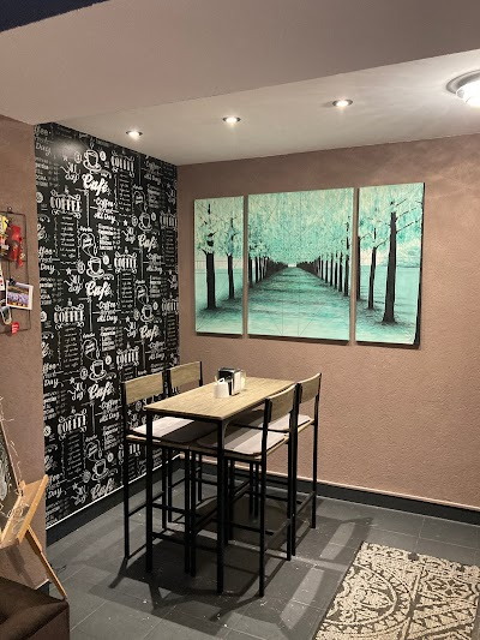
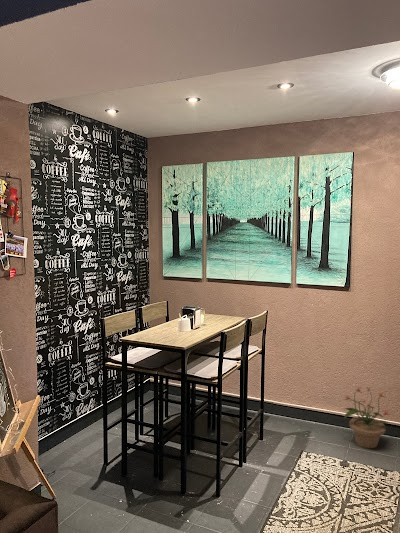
+ potted plant (366, 416)
